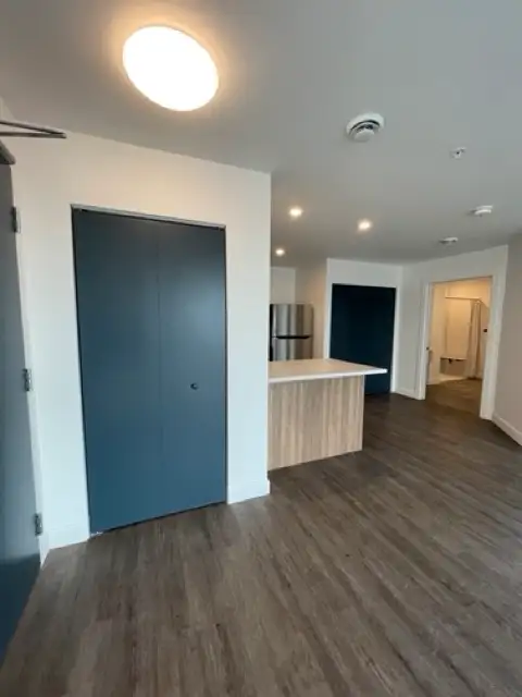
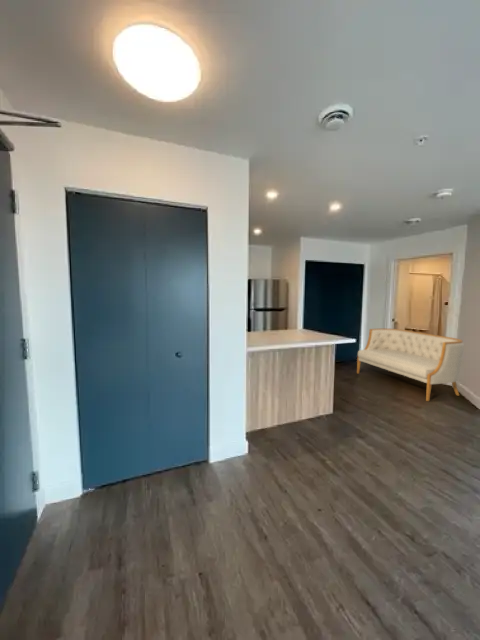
+ sofa (406, 359)
